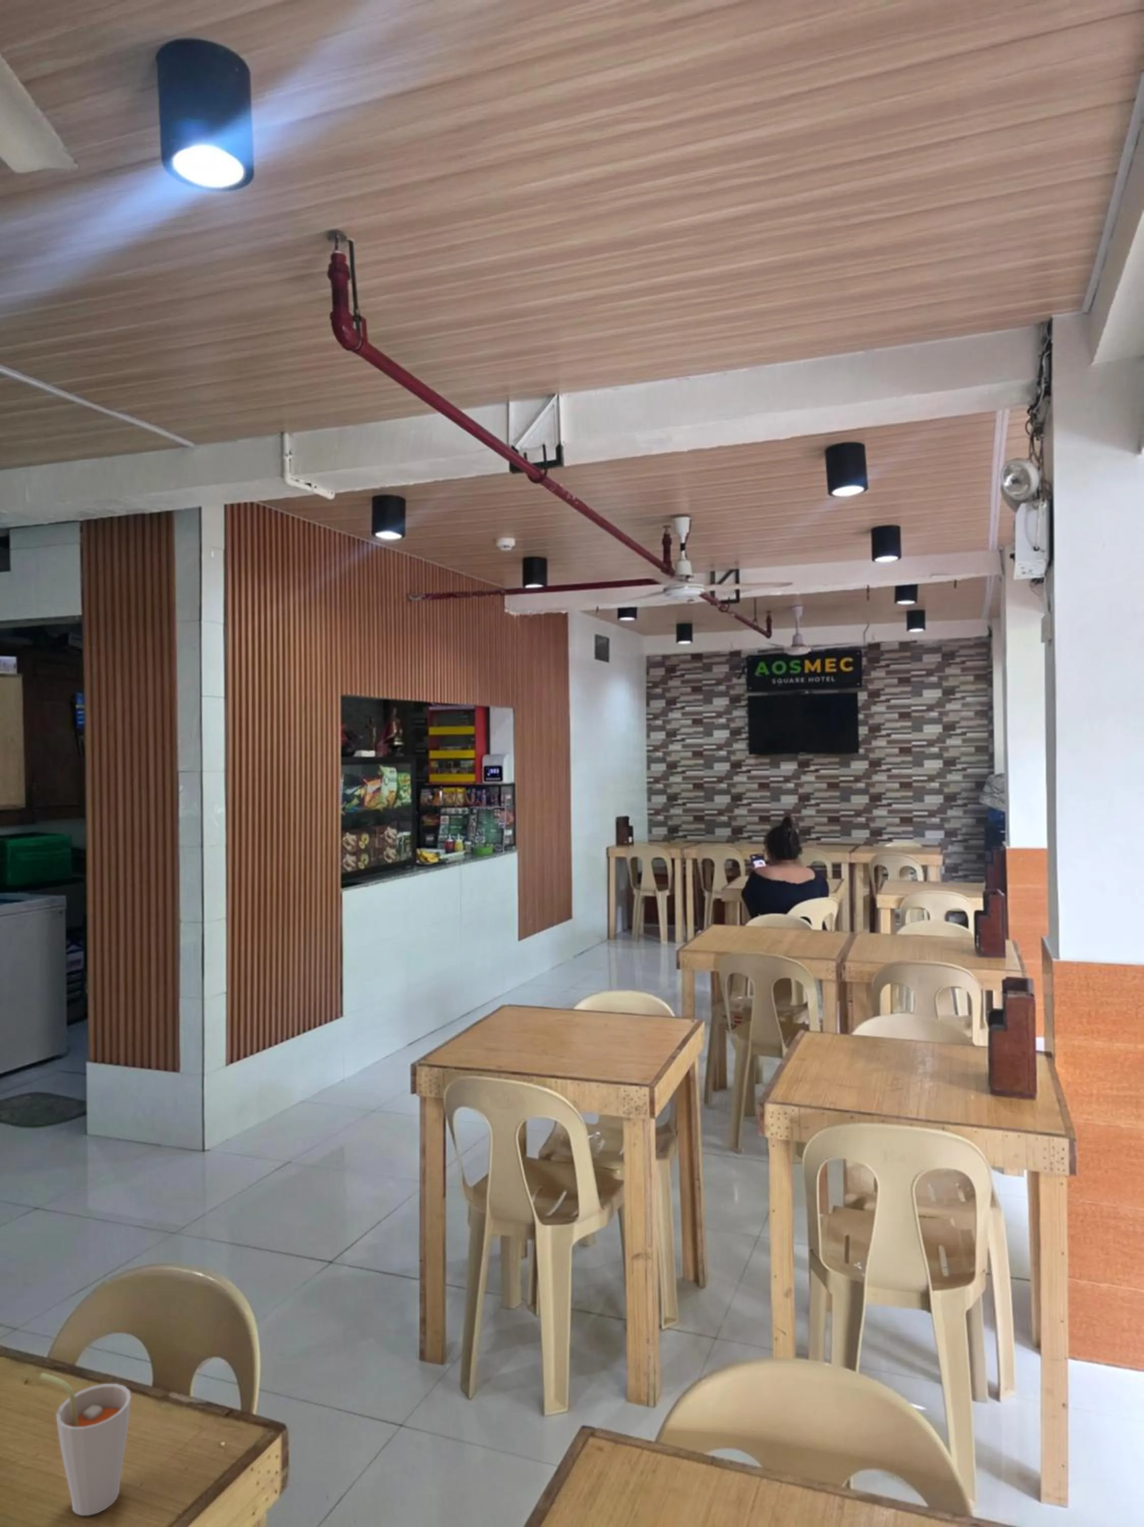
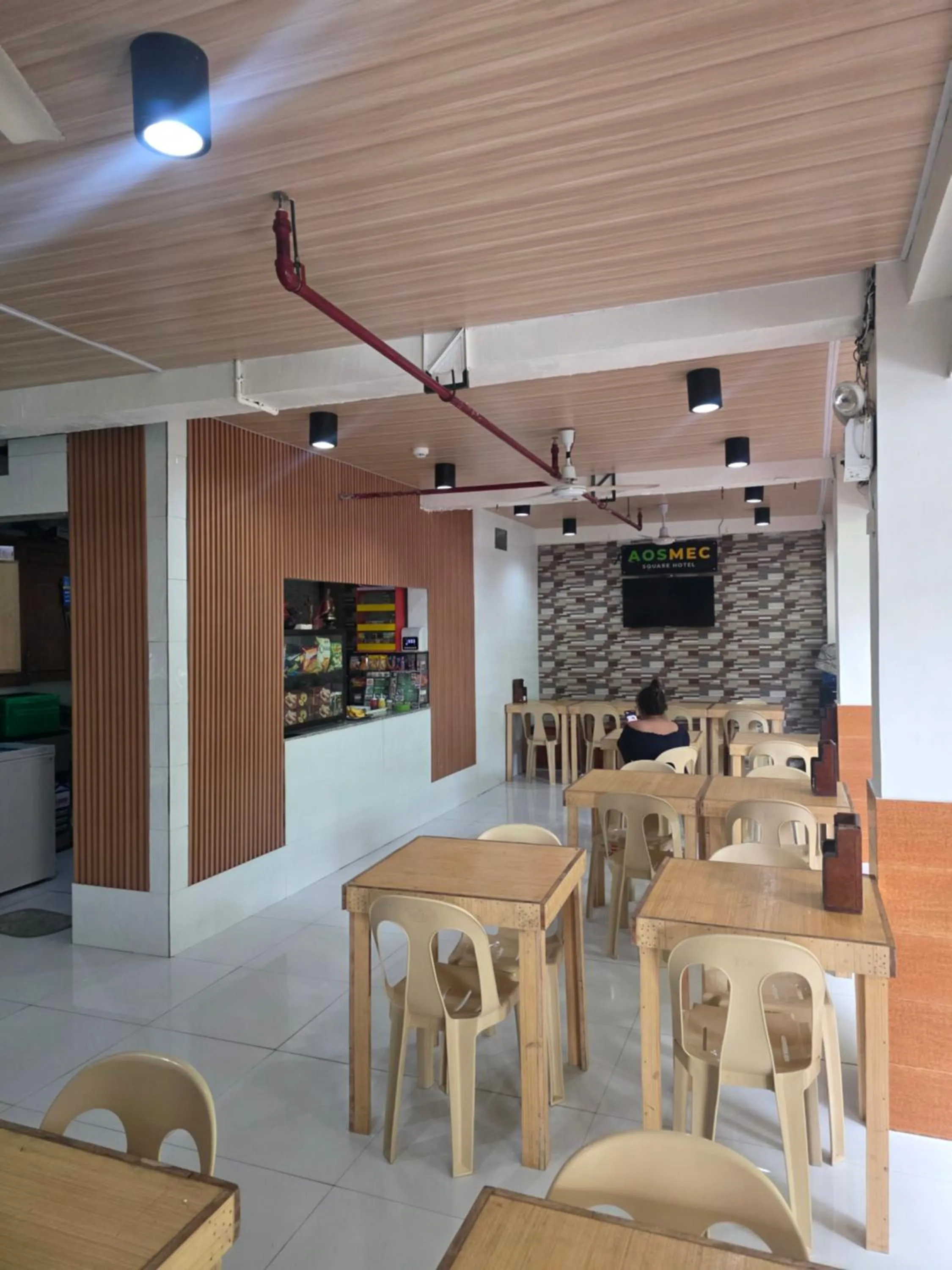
- cup (87, 1436)
